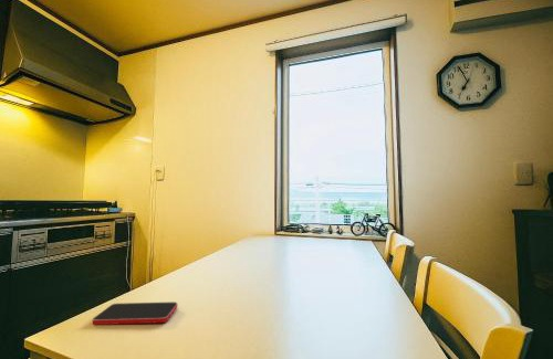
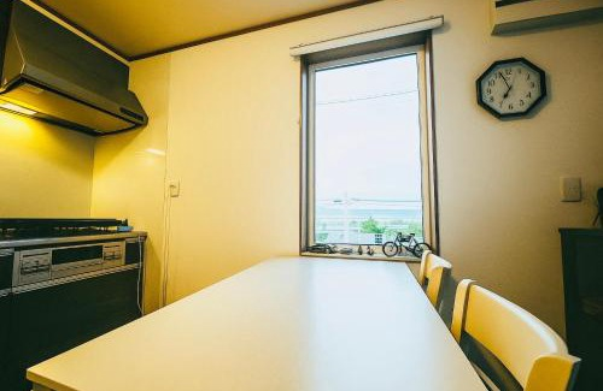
- smartphone (137, 313)
